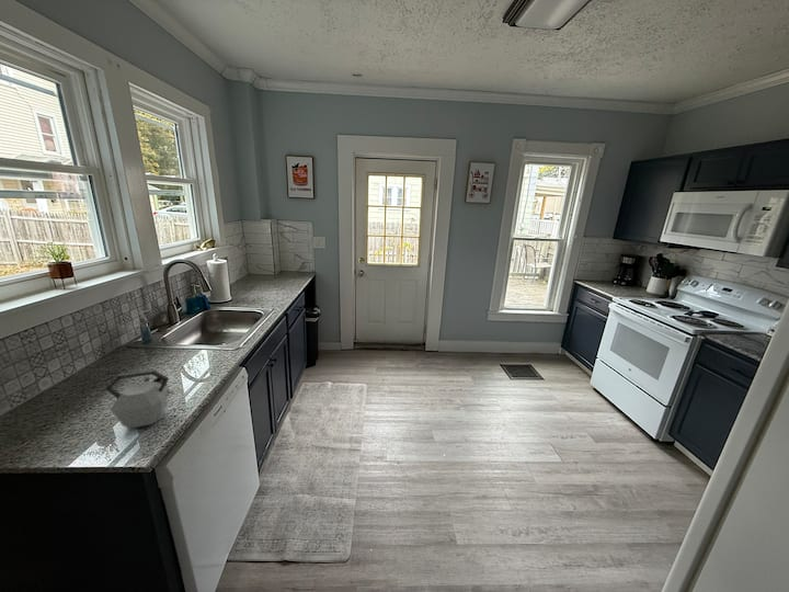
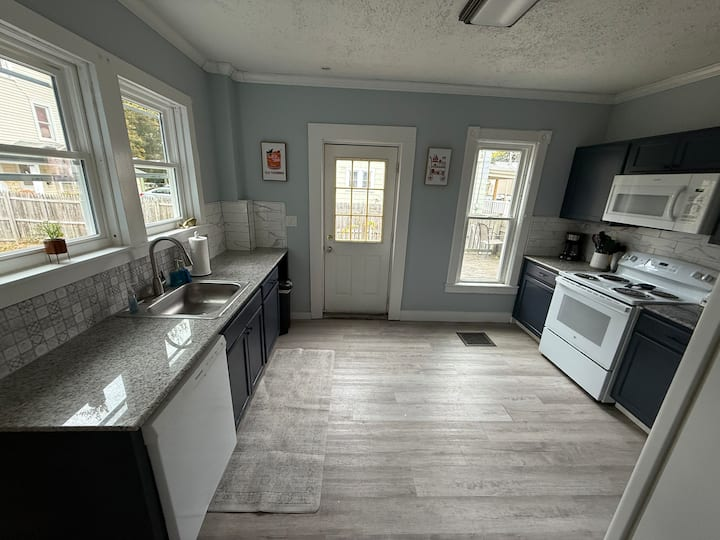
- kettle (147, 385)
